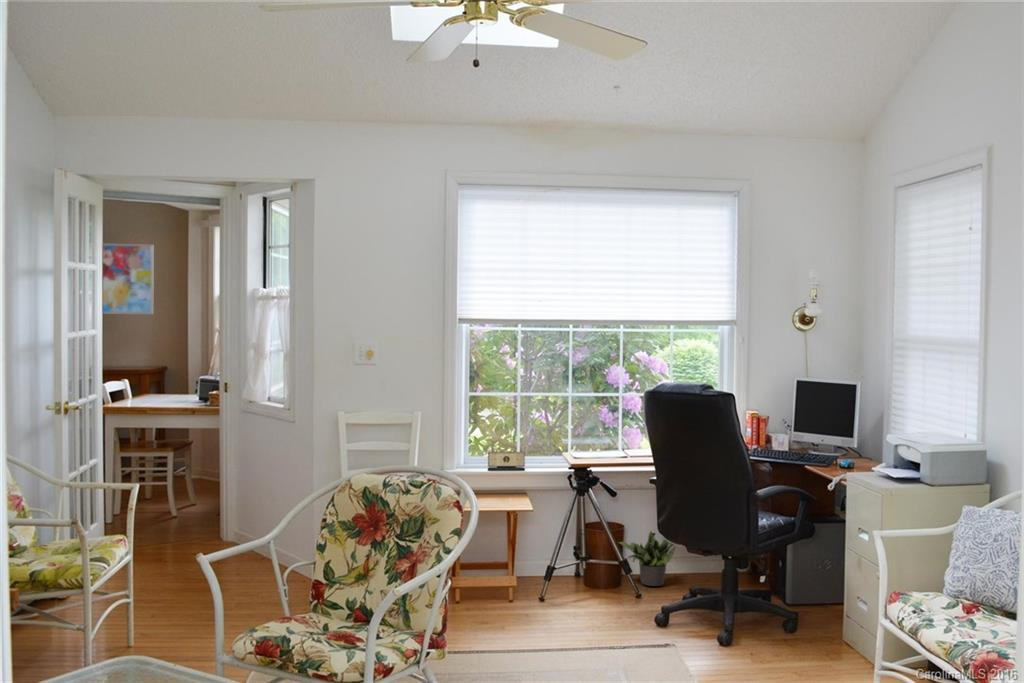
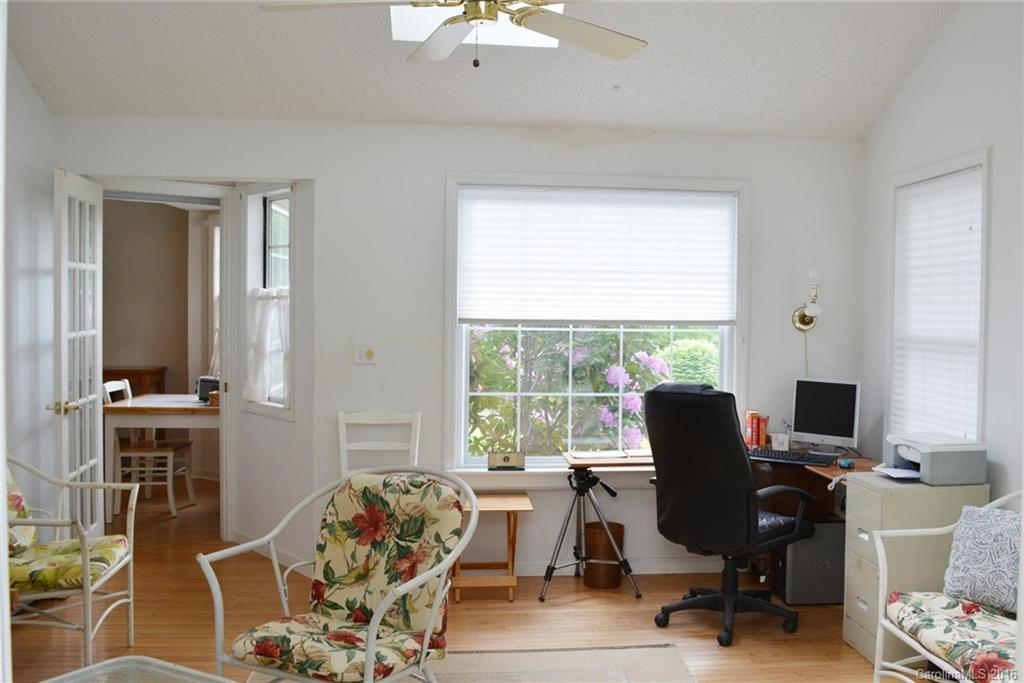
- potted plant (646, 556)
- wall art (125, 279)
